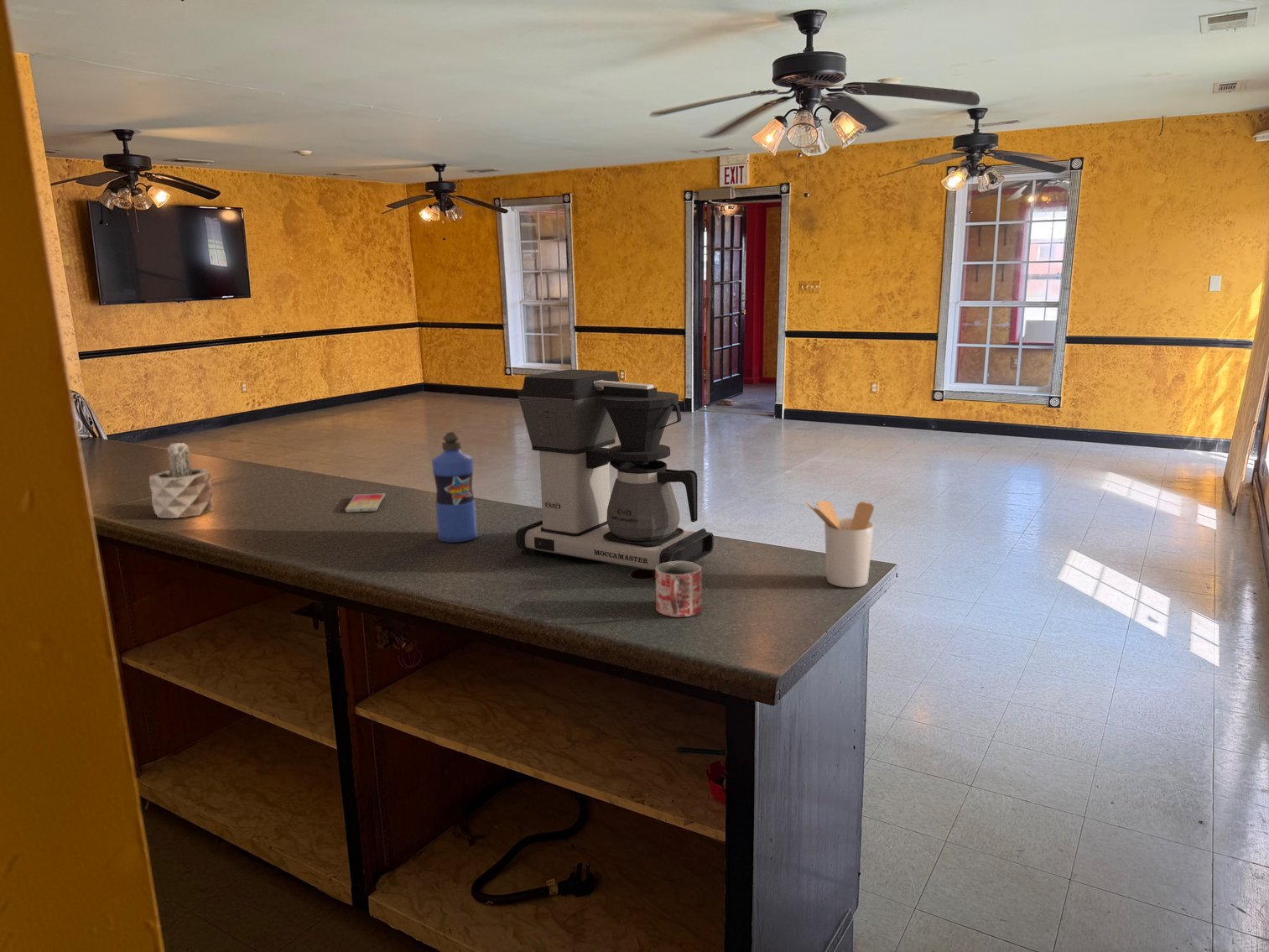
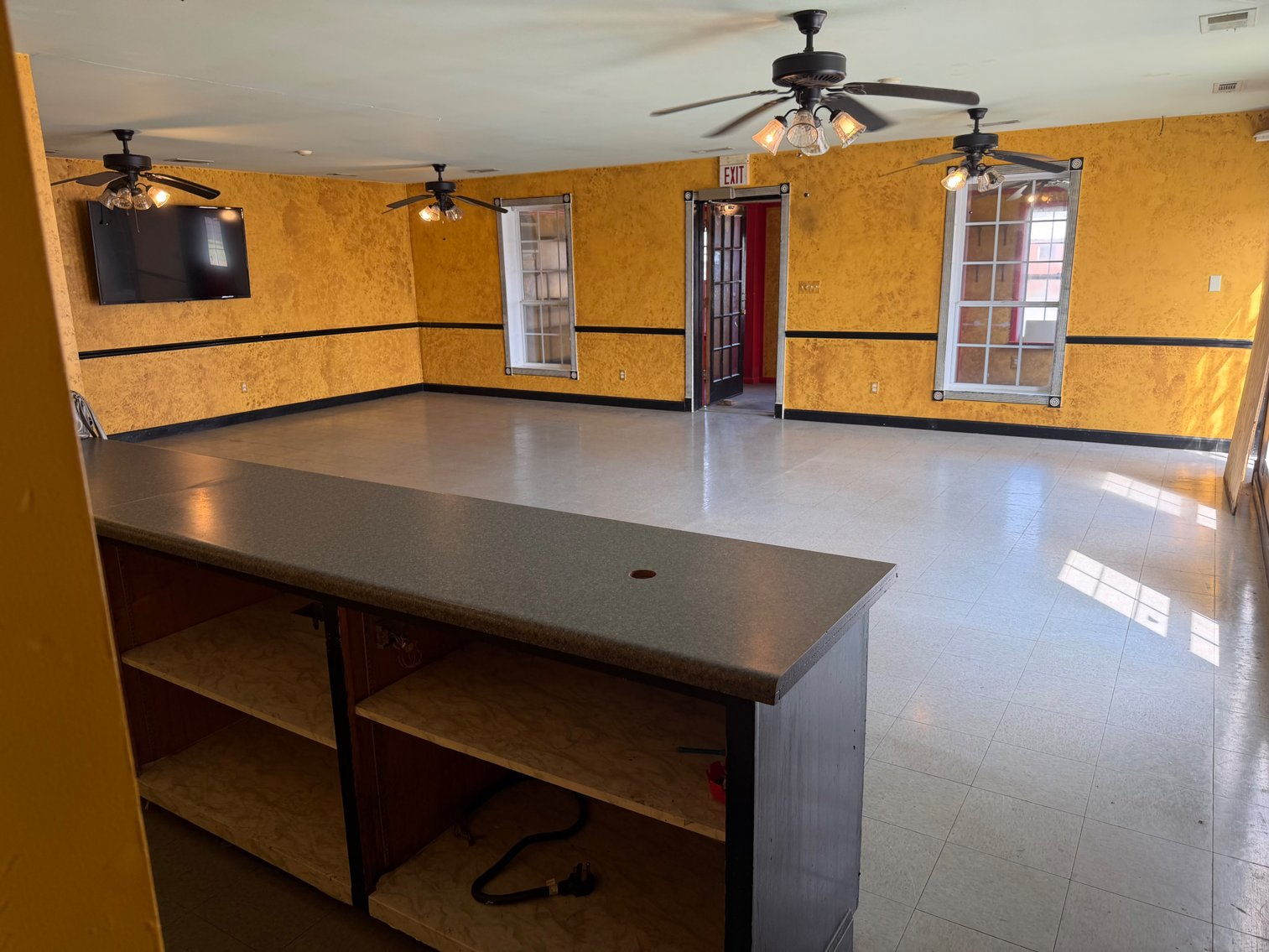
- water bottle (454, 486)
- coffee maker (614, 467)
- utensil holder (838, 540)
- mug (675, 590)
- smartphone (366, 502)
- succulent plant (179, 477)
